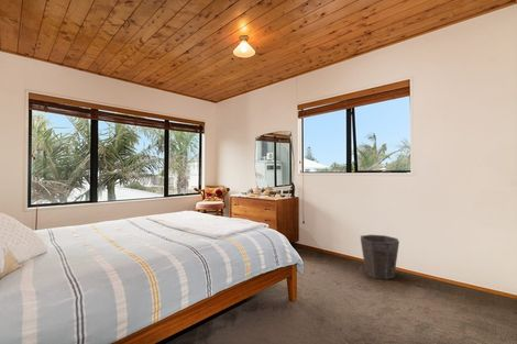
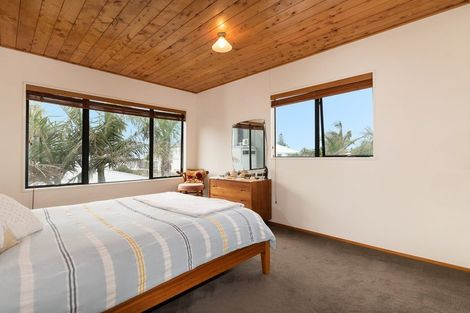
- waste bin (378, 256)
